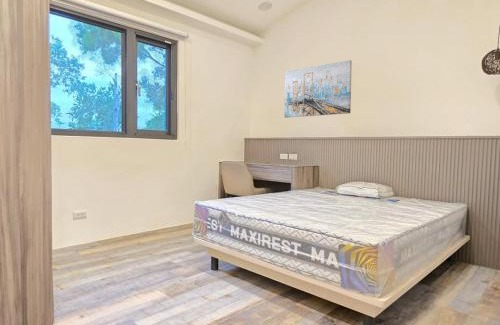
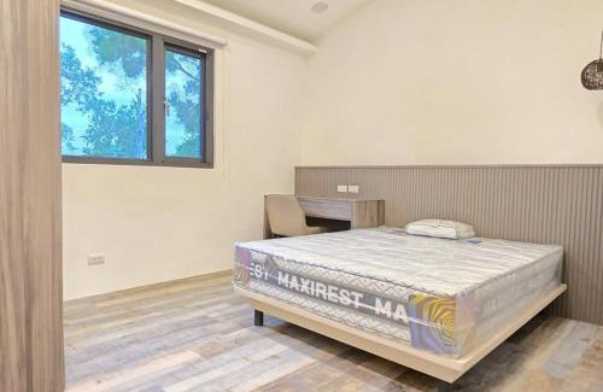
- wall art (315, 91)
